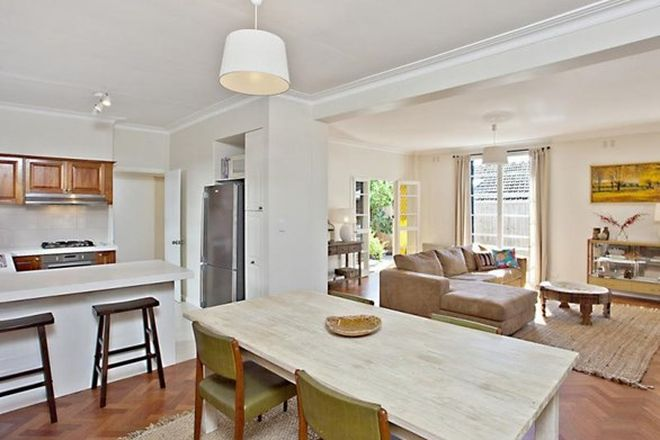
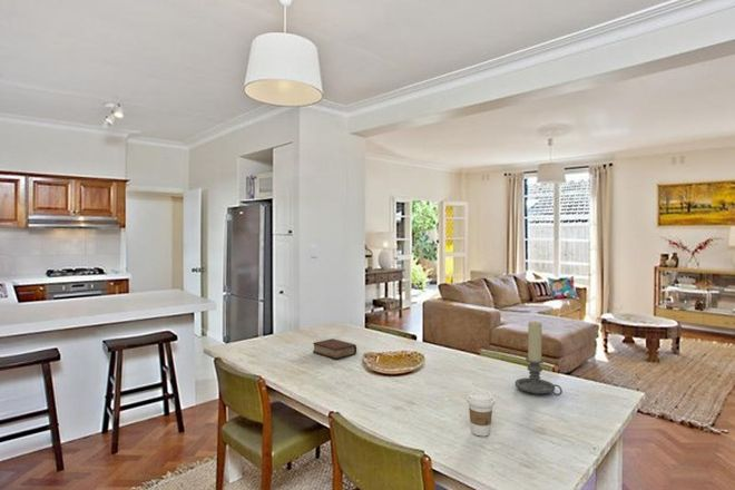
+ book (334, 347)
+ coffee cup (480, 413)
+ candle holder (538, 356)
